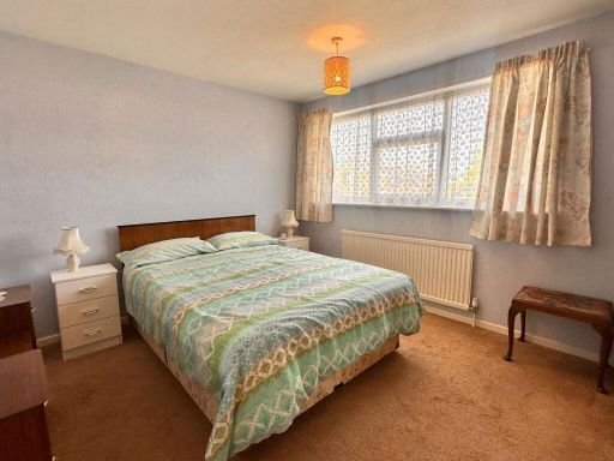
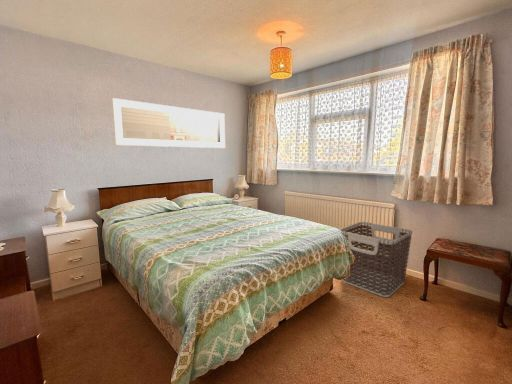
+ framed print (177, 127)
+ clothes hamper (373, 255)
